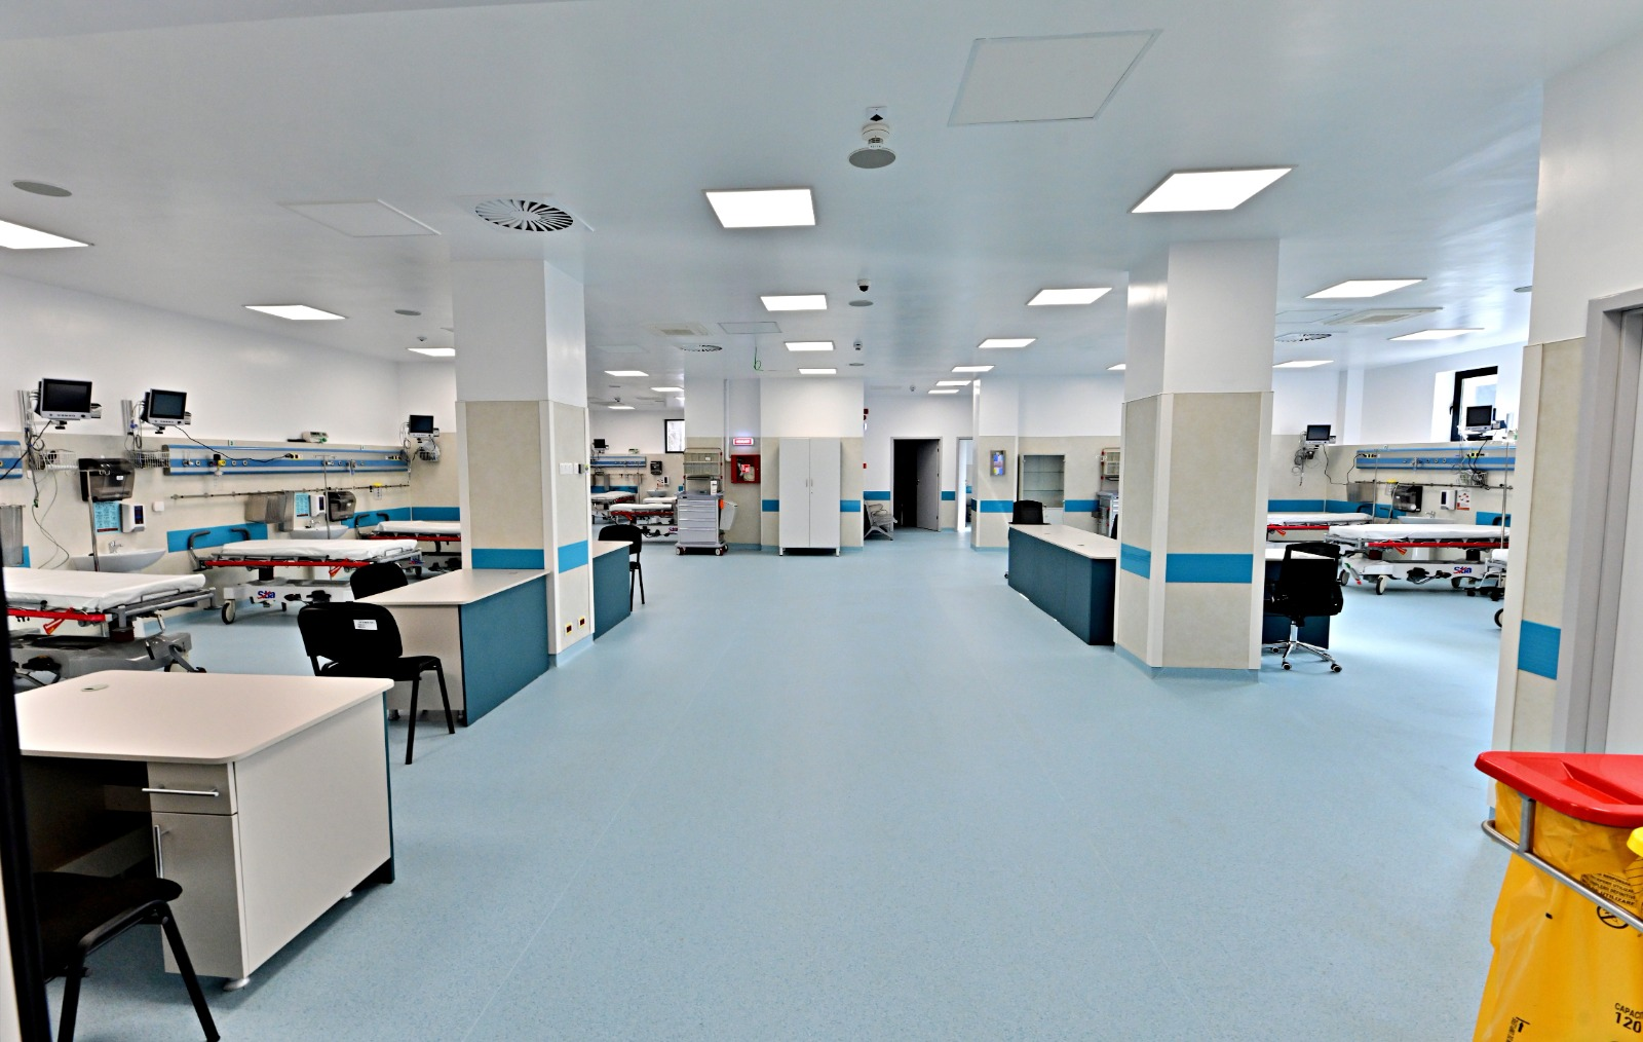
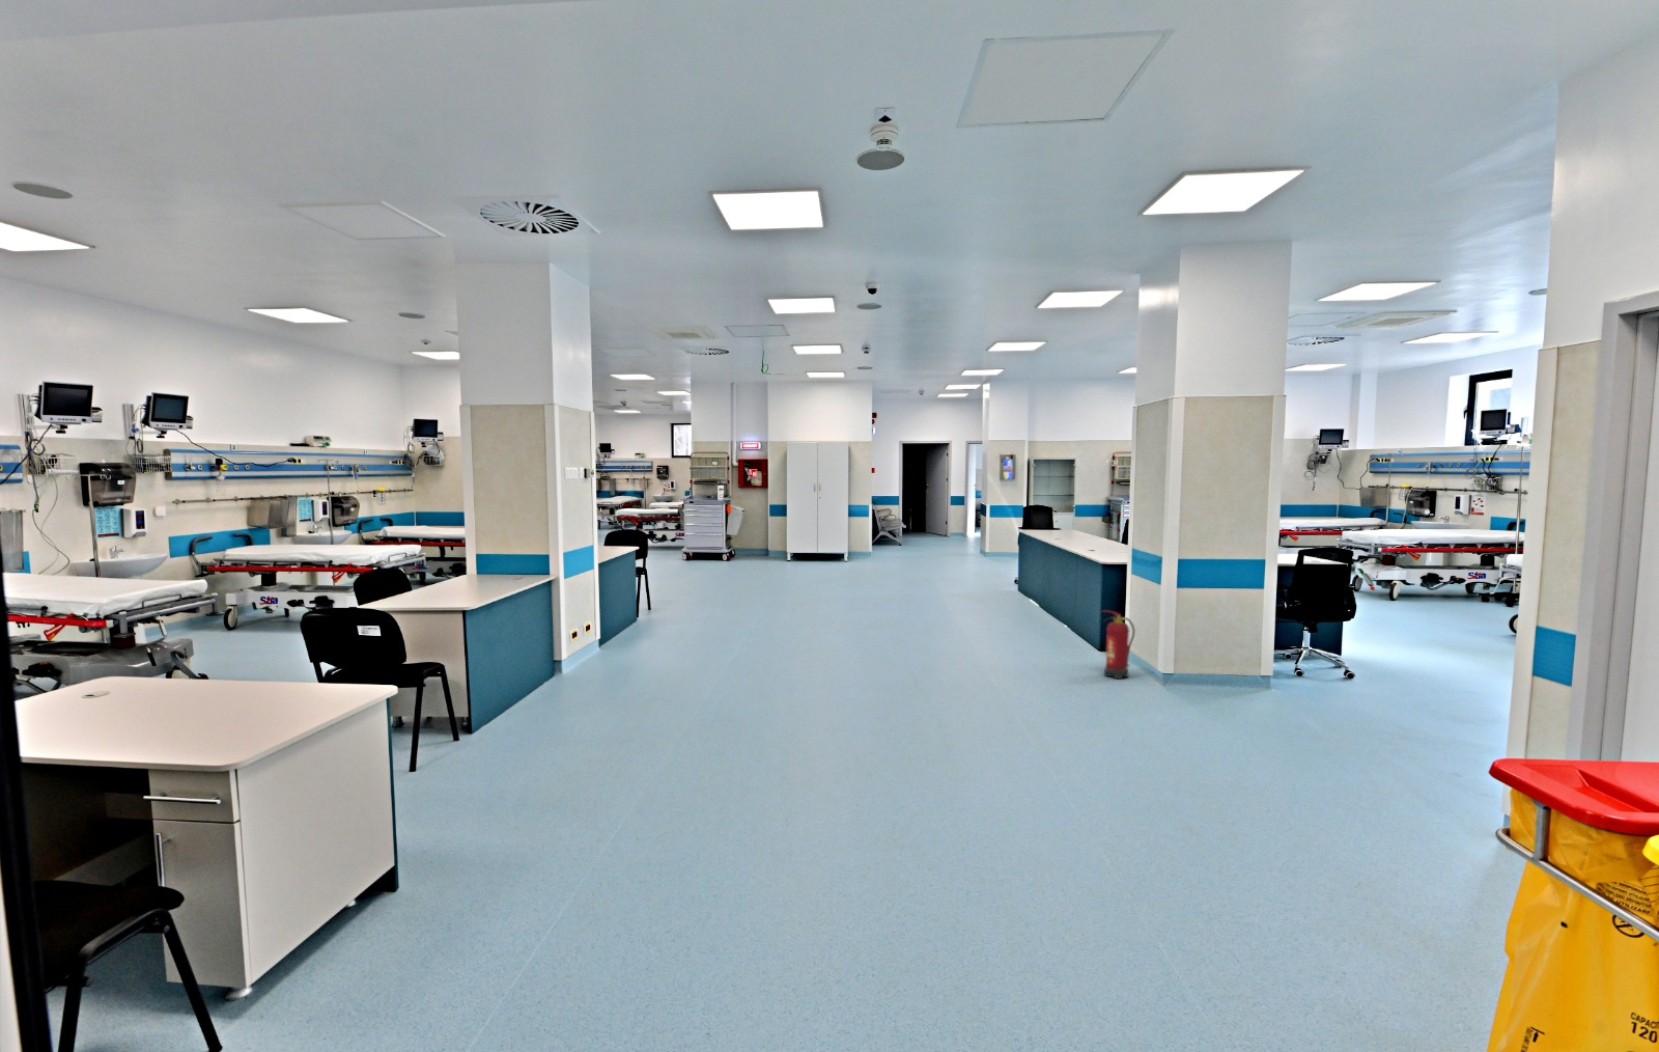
+ fire extinguisher (1117, 643)
